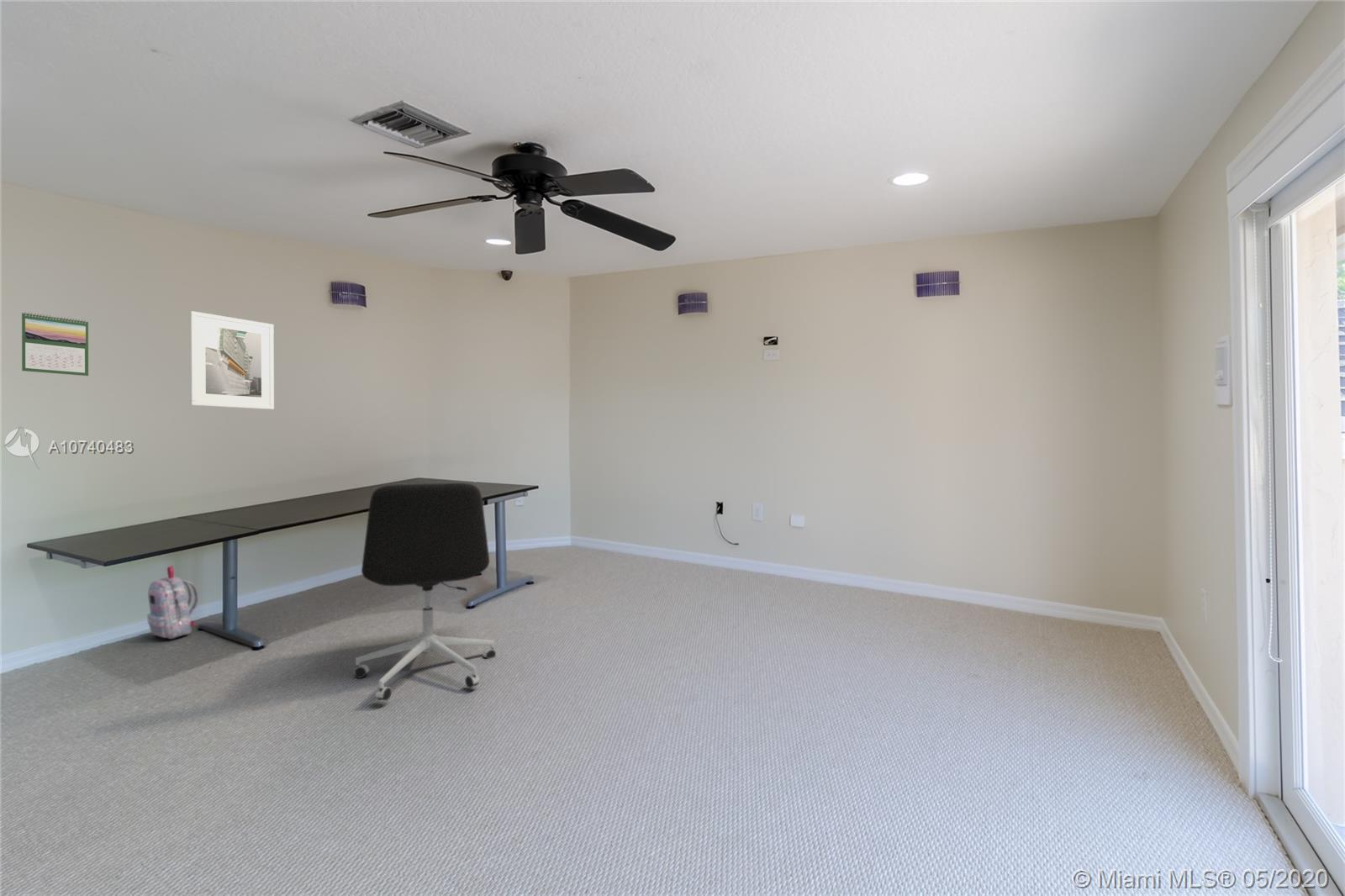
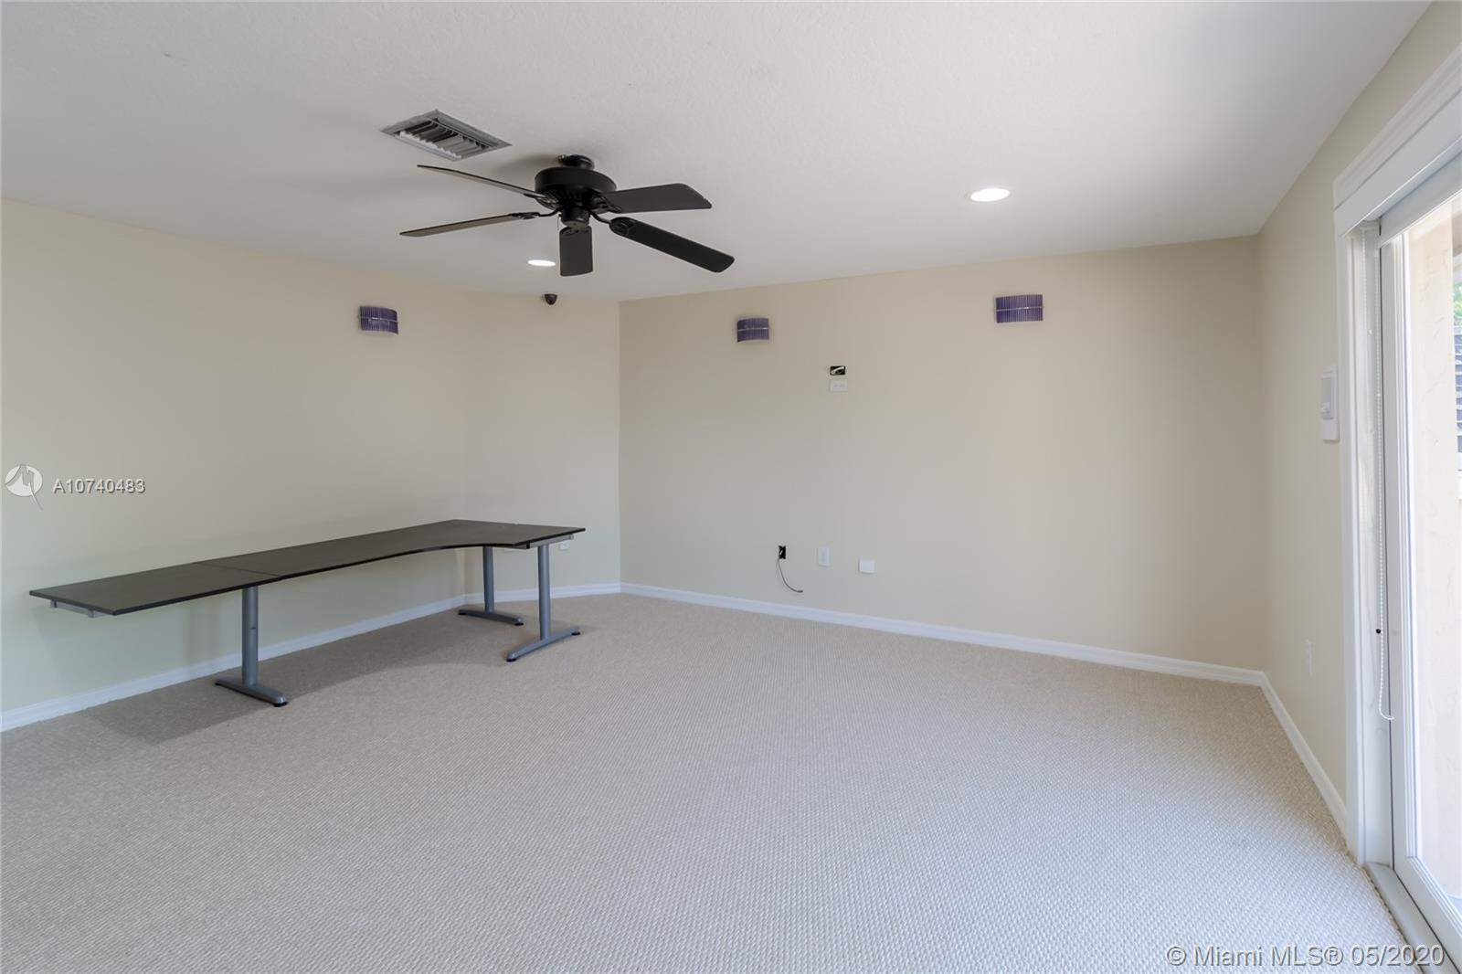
- calendar (55, 344)
- backpack (174, 600)
- office chair (427, 577)
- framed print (234, 362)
